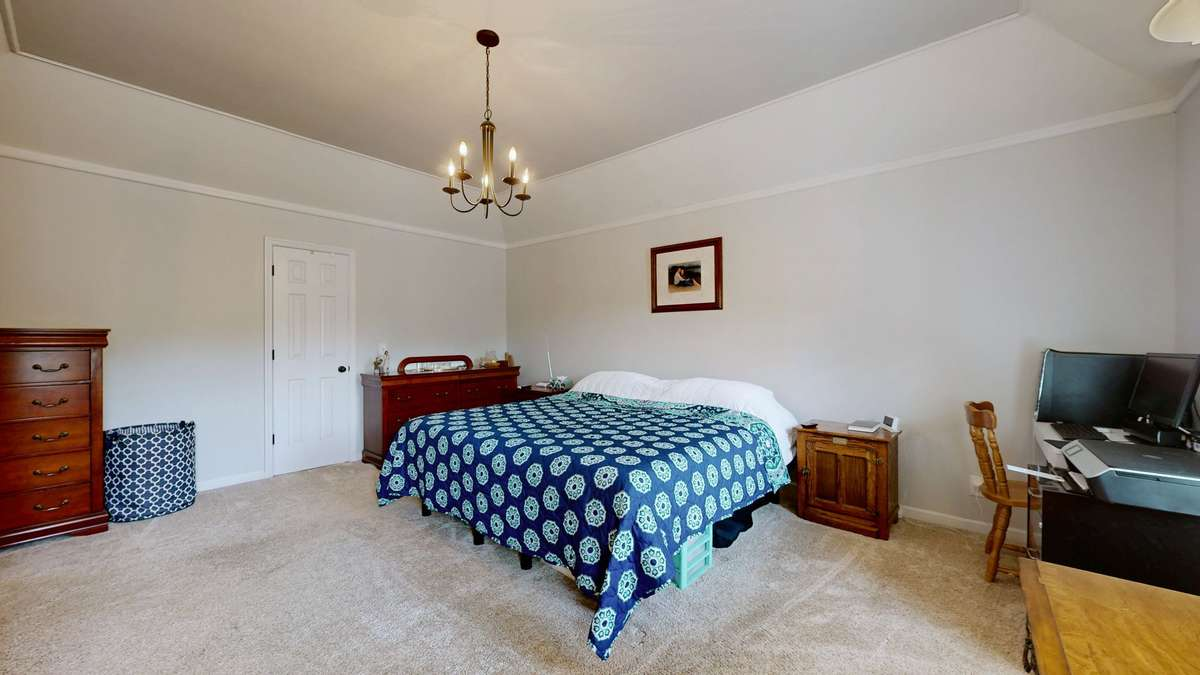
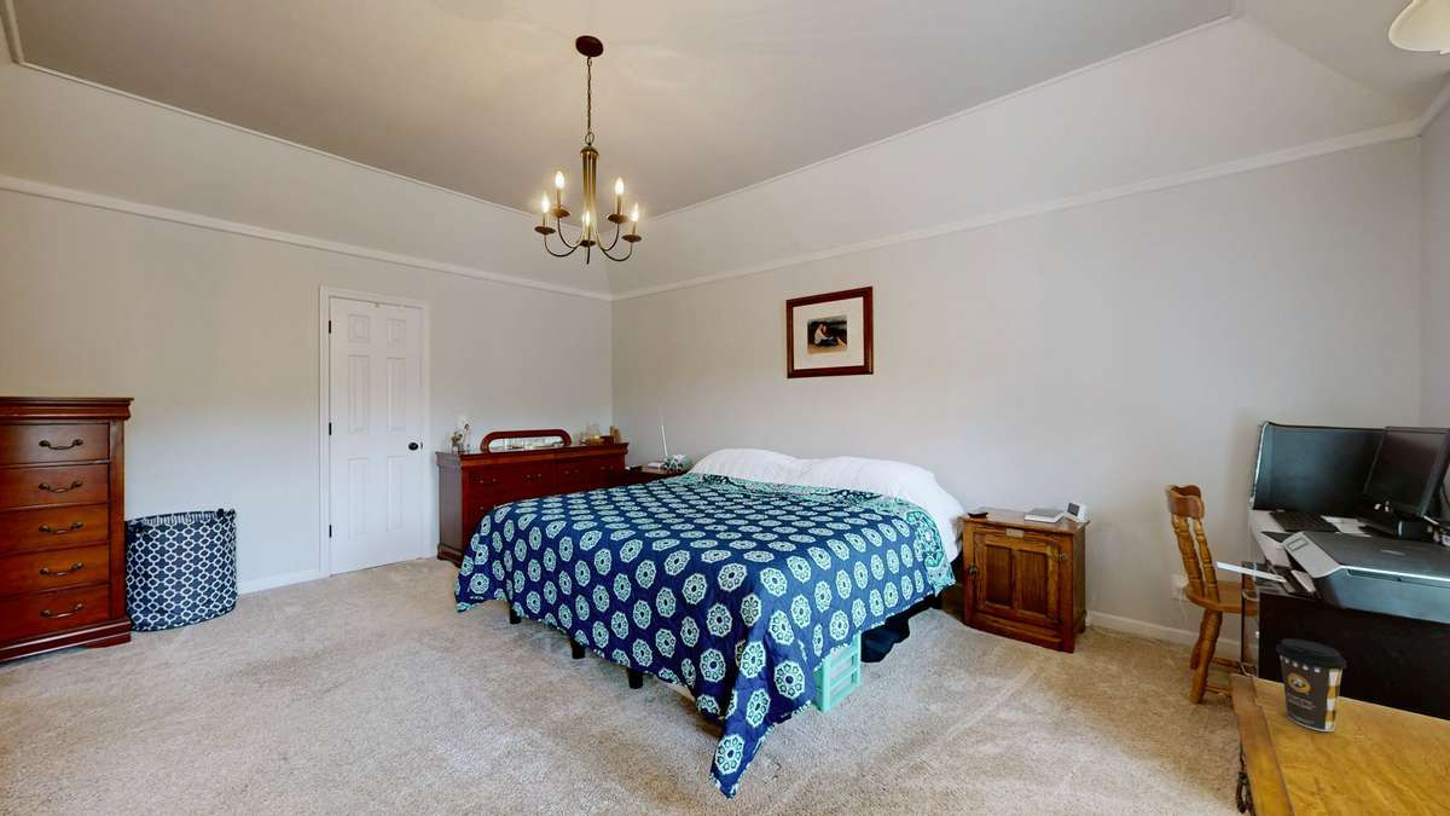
+ coffee cup (1310, 684)
